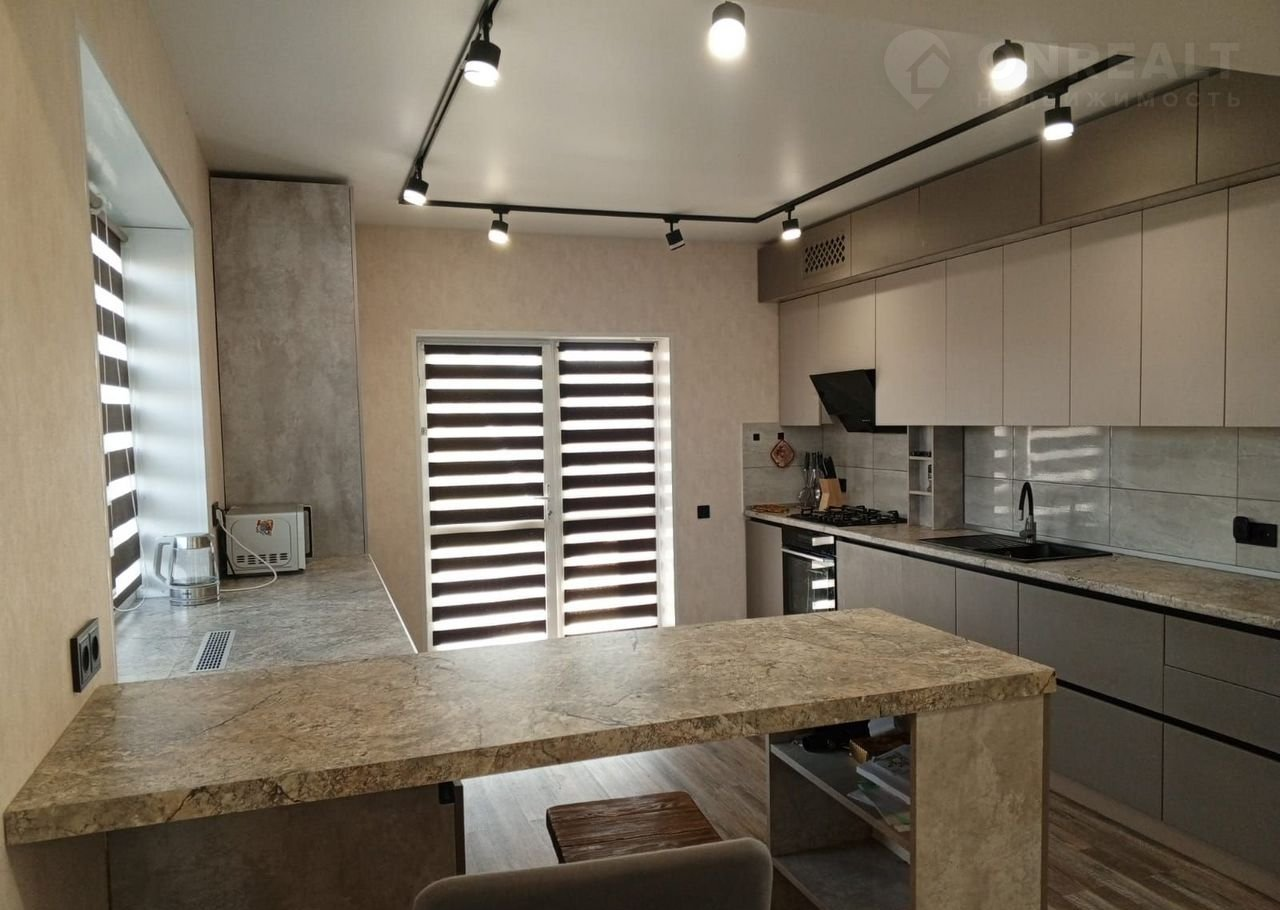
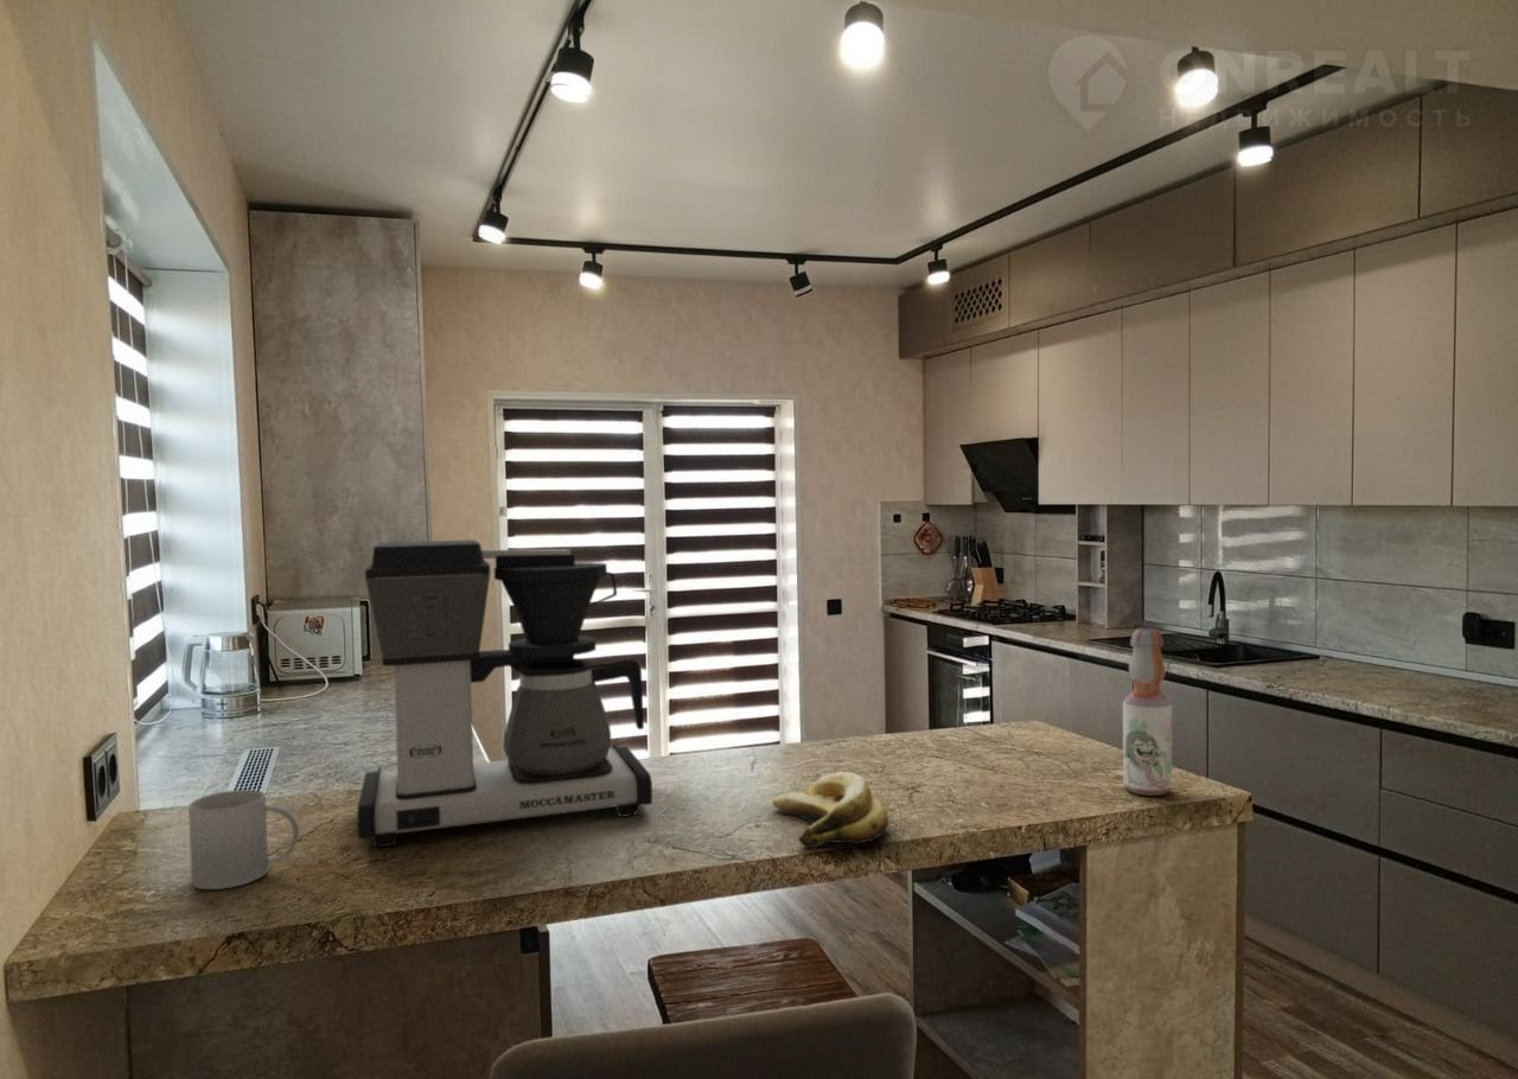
+ banana (821, 803)
+ coffee maker (510, 666)
+ bottle (1147, 709)
+ mug (245, 836)
